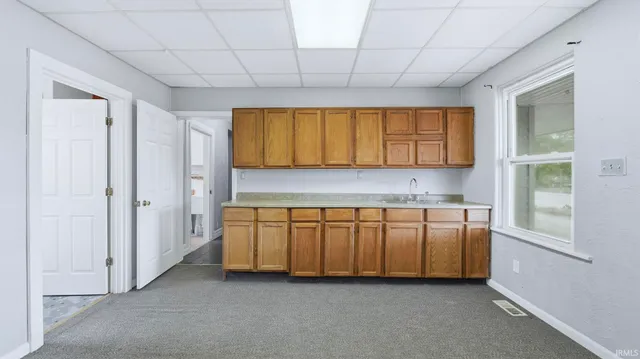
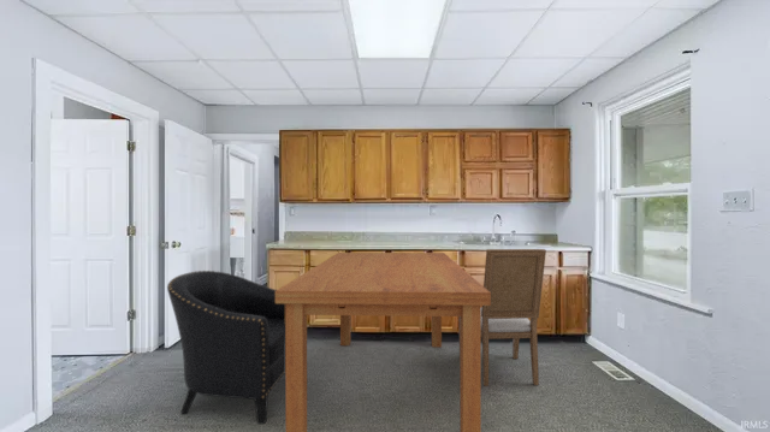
+ dining table (387, 314)
+ chair (500, 309)
+ chair (236, 333)
